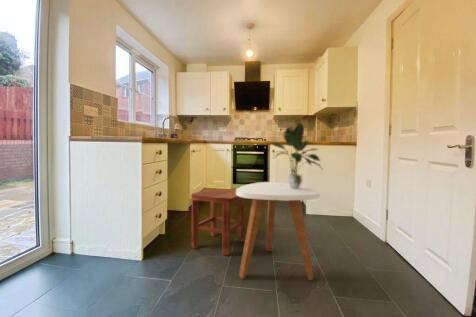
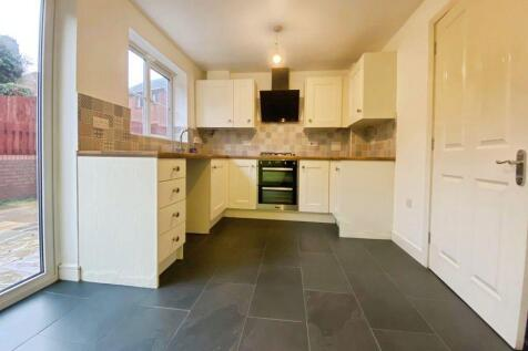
- stool (218, 217)
- potted plant (295, 155)
- side table (273, 228)
